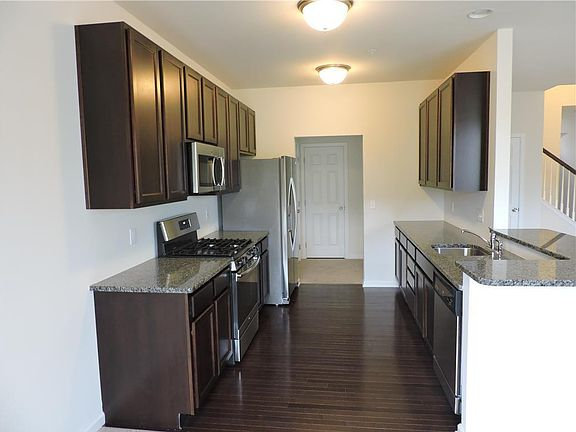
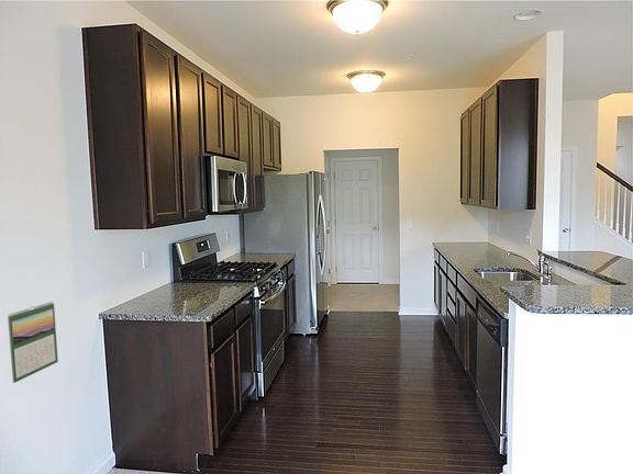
+ calendar (34, 339)
